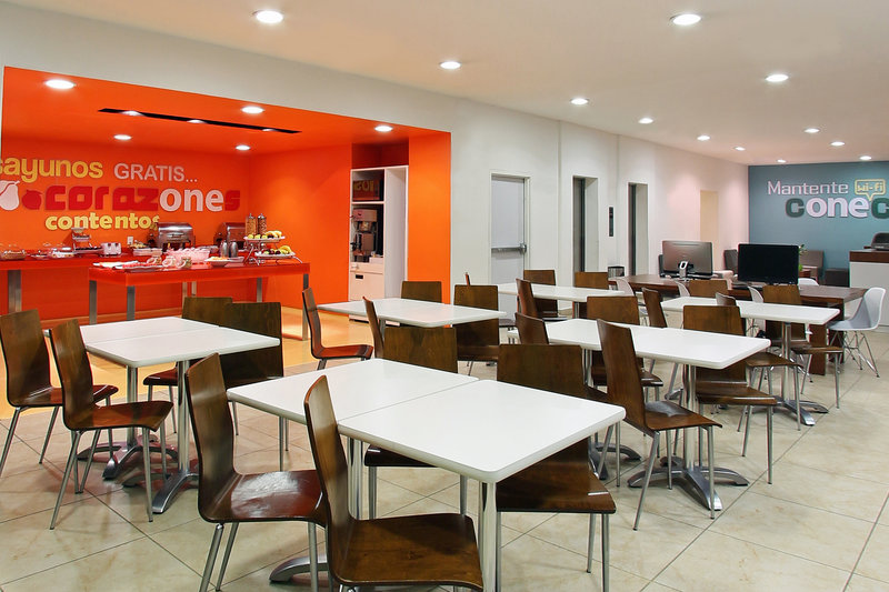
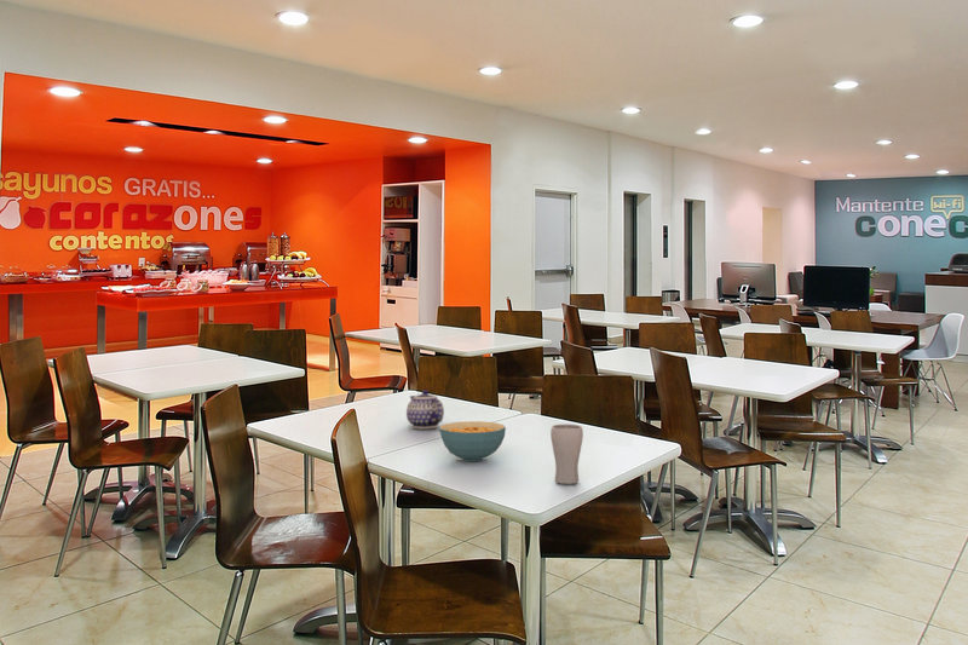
+ drinking glass (566, 454)
+ teapot (425, 408)
+ cereal bowl (472, 443)
